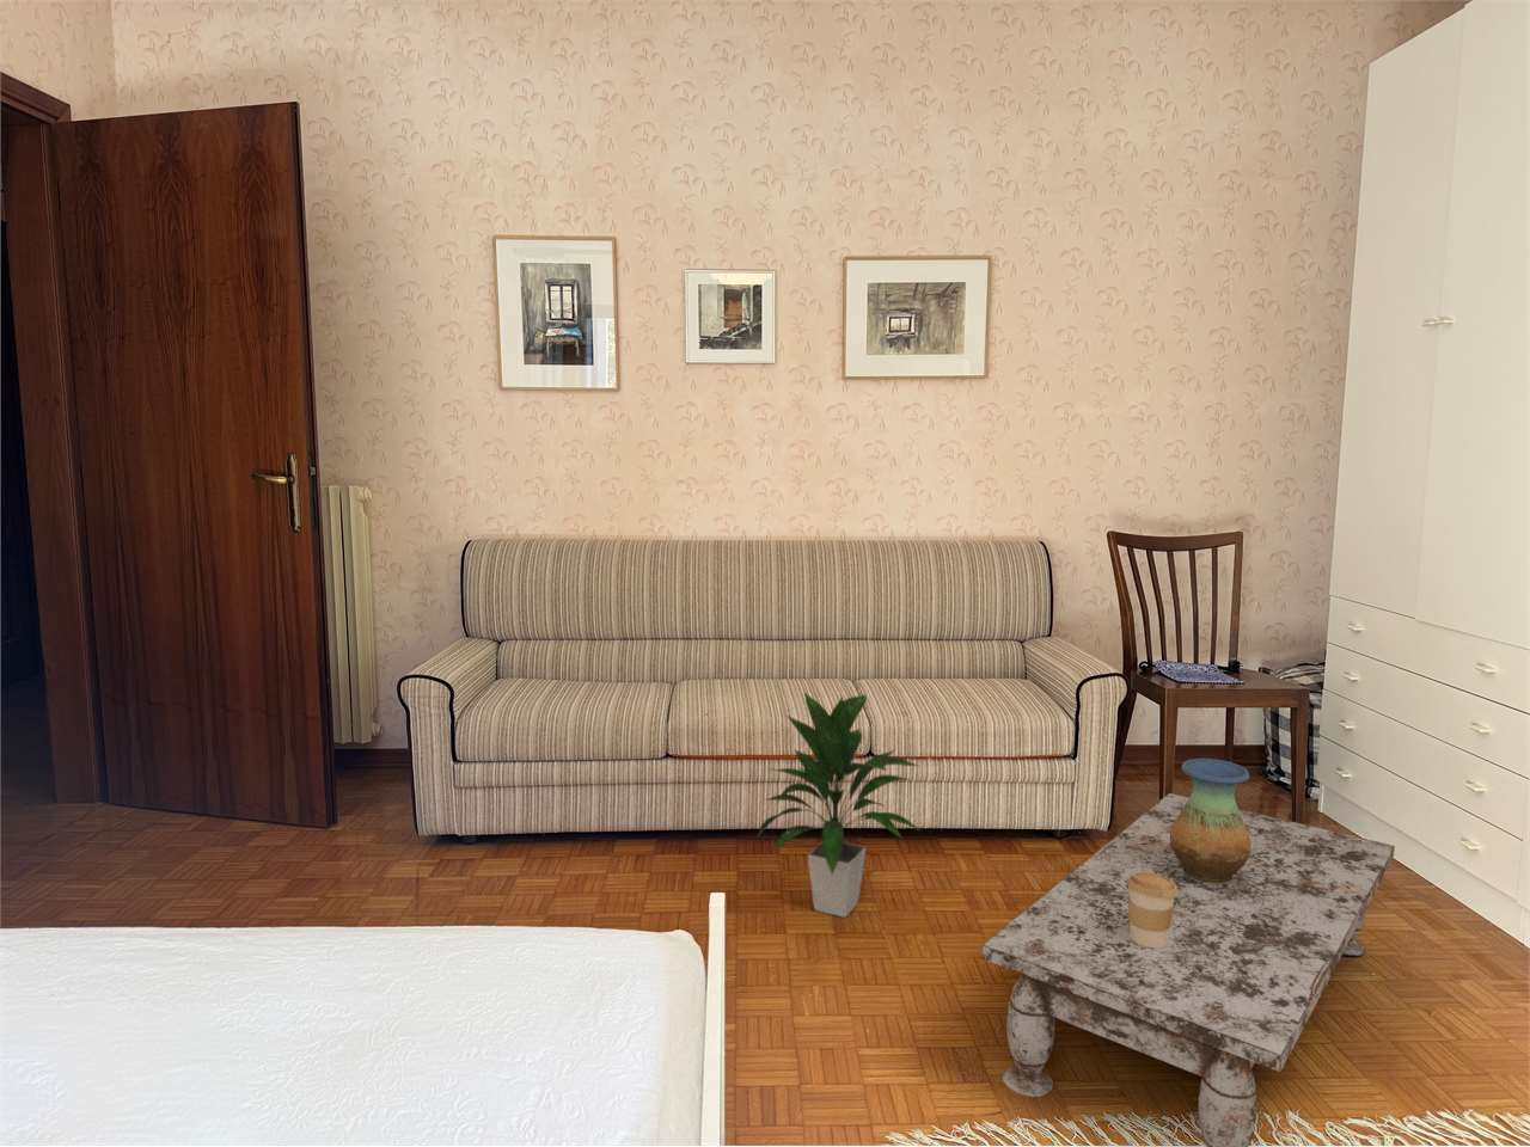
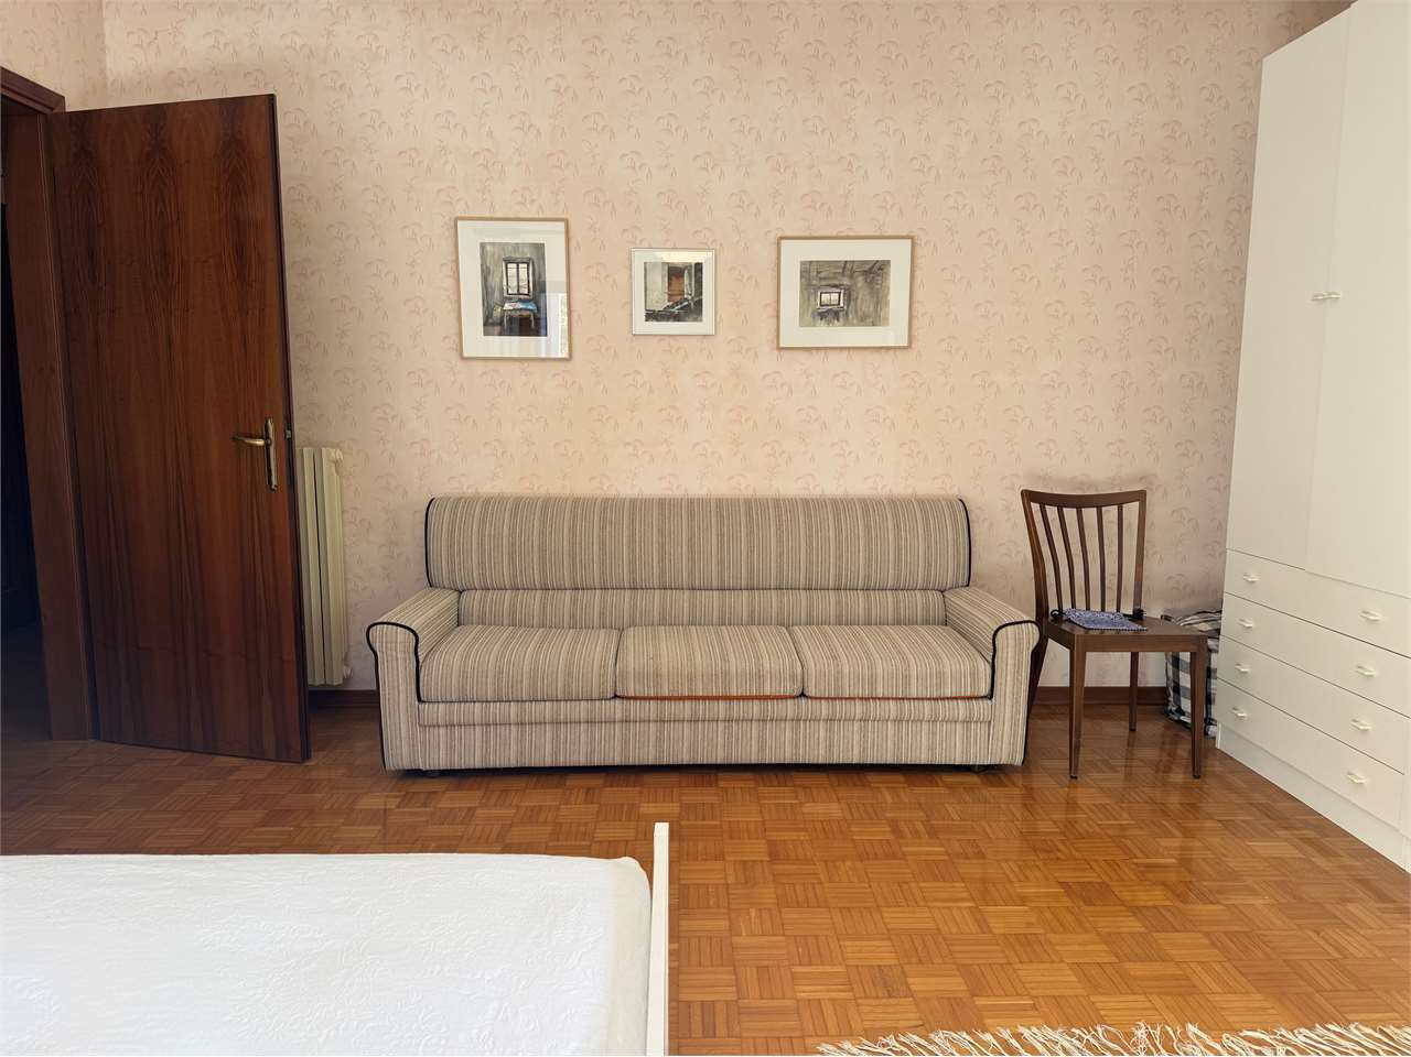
- coffee cup (1149, 906)
- indoor plant (832, 796)
- vase (1211, 819)
- coffee table (1207, 947)
